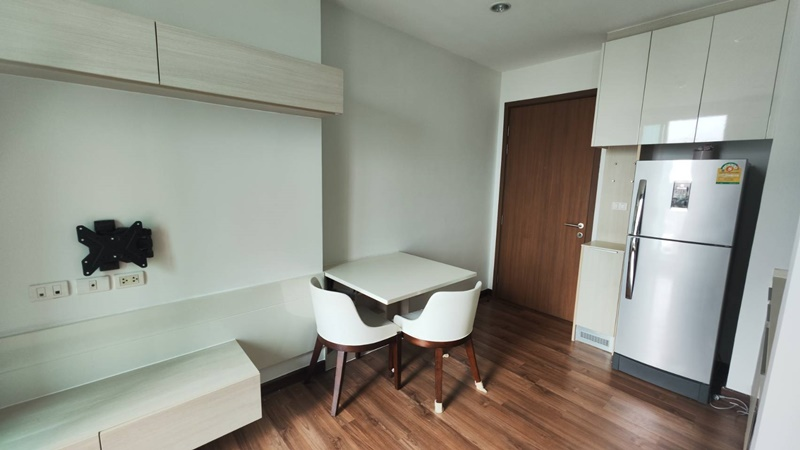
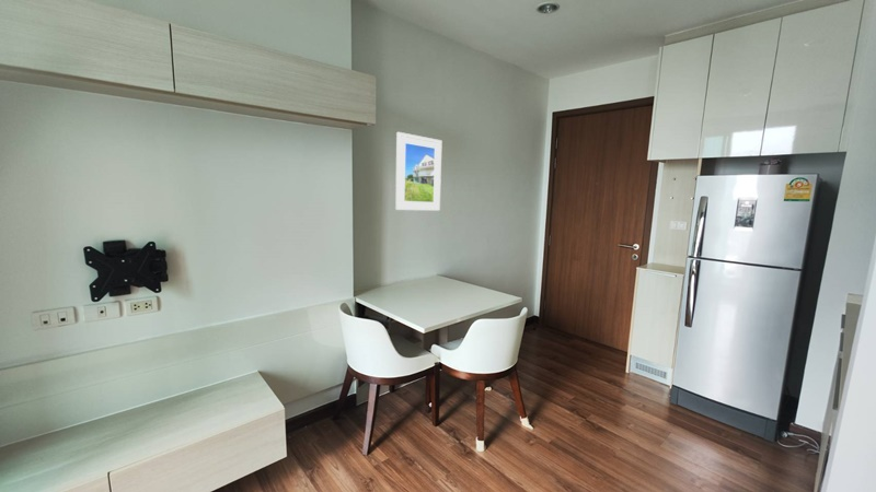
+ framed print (419, 174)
